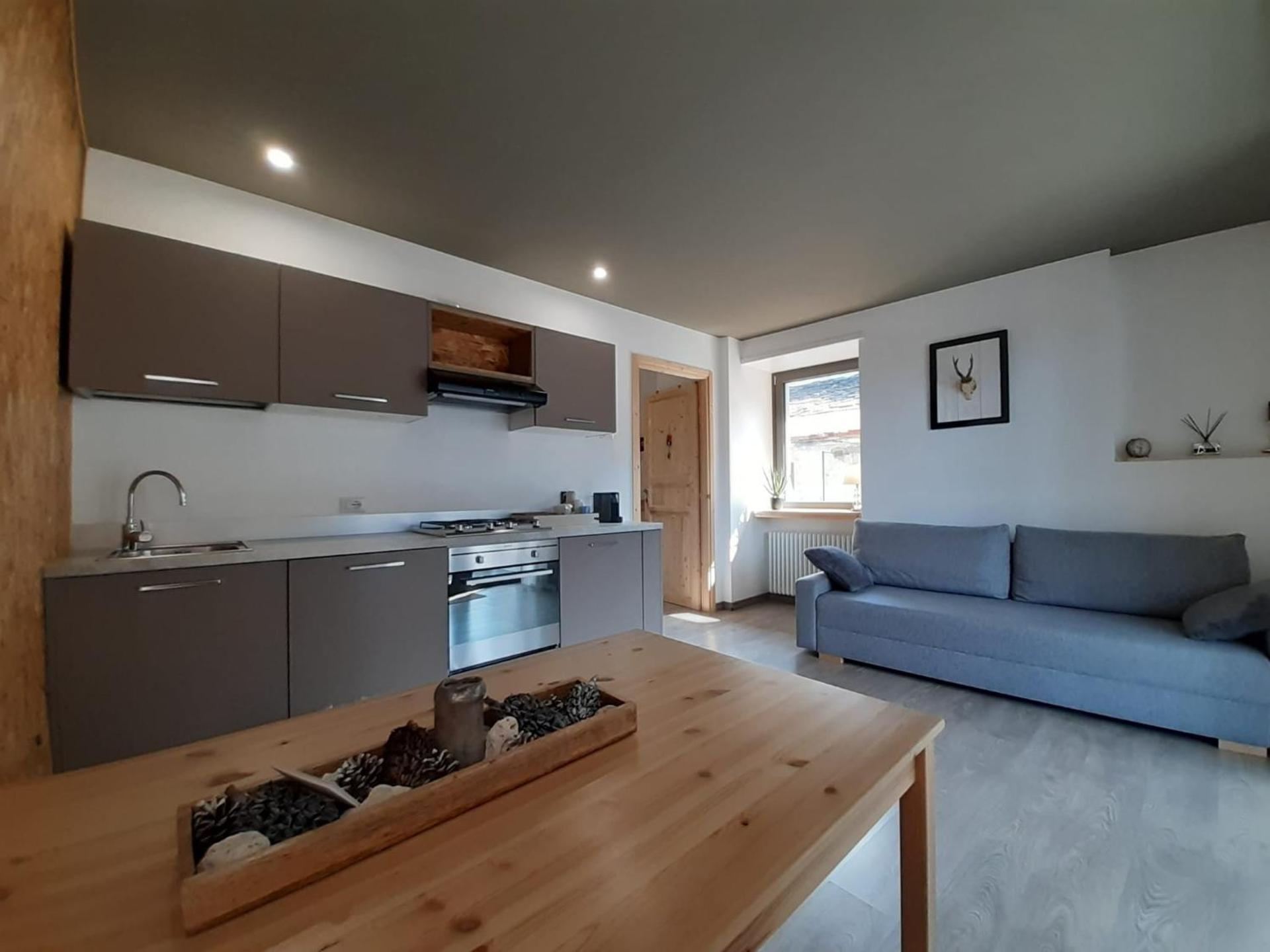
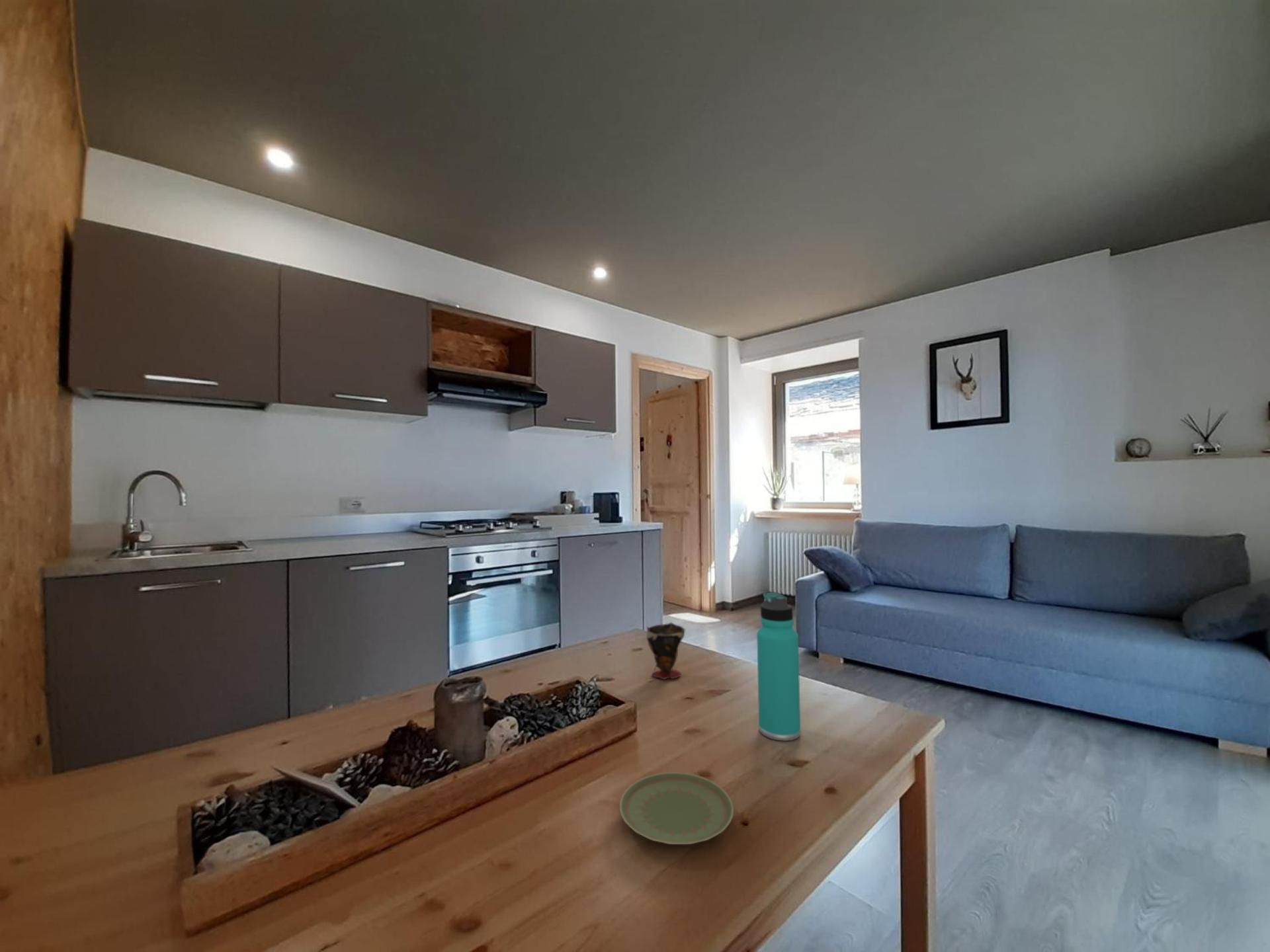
+ thermos bottle (778, 662)
+ plate (676, 811)
+ cup (665, 651)
